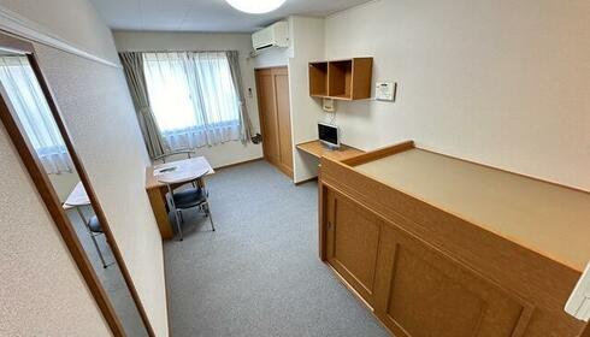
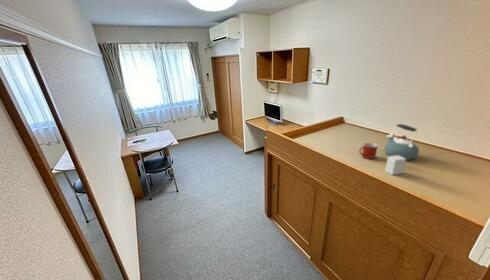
+ kettle (400, 140)
+ small box (395, 165)
+ mug (367, 151)
